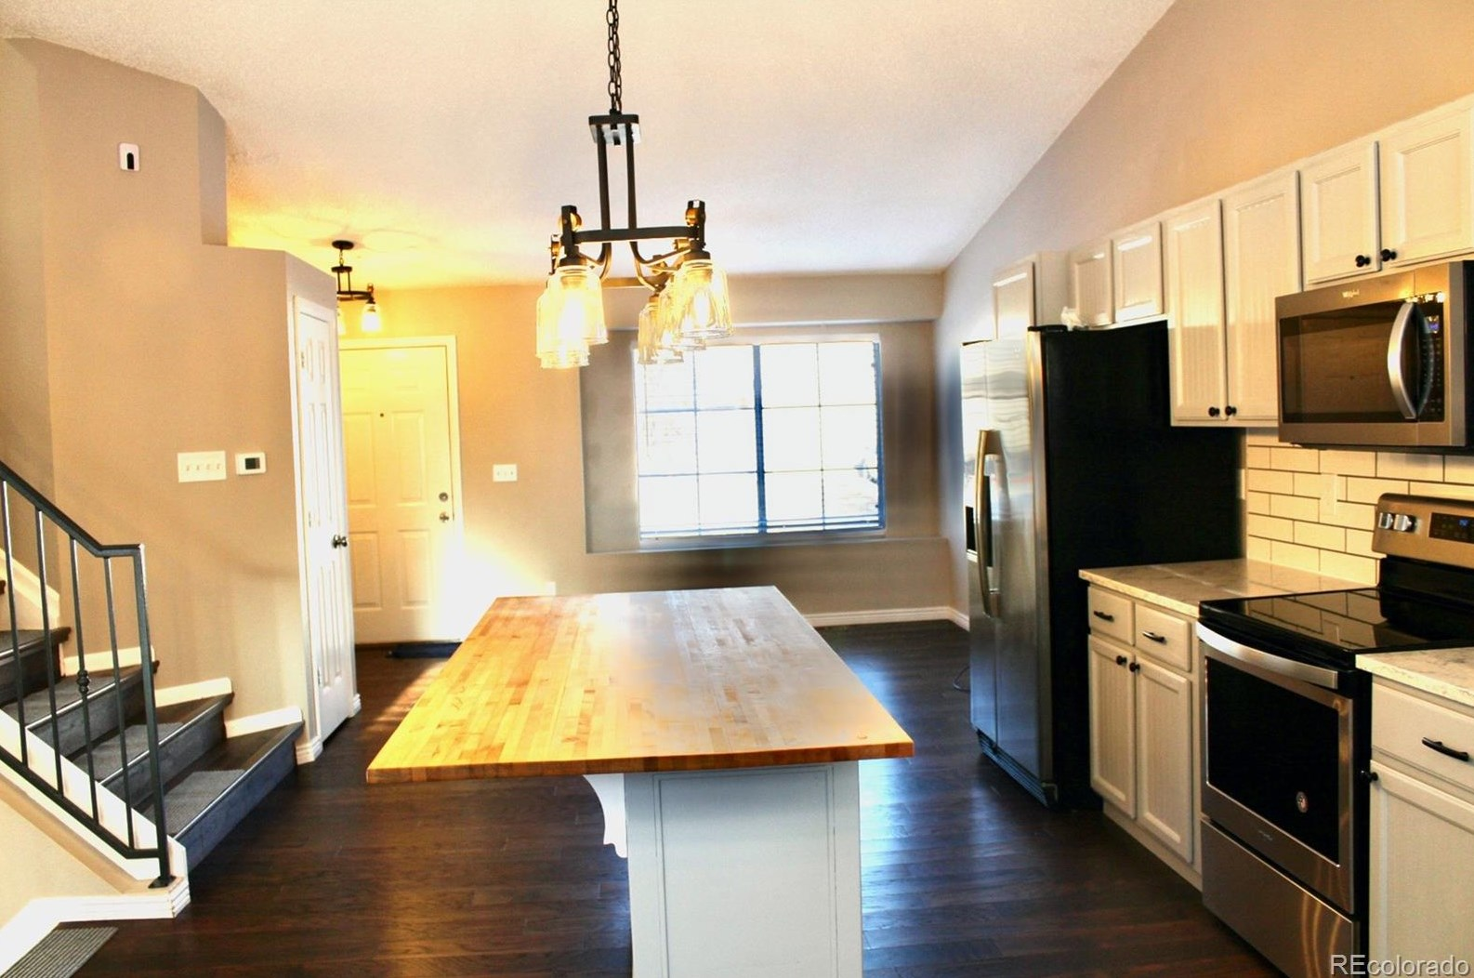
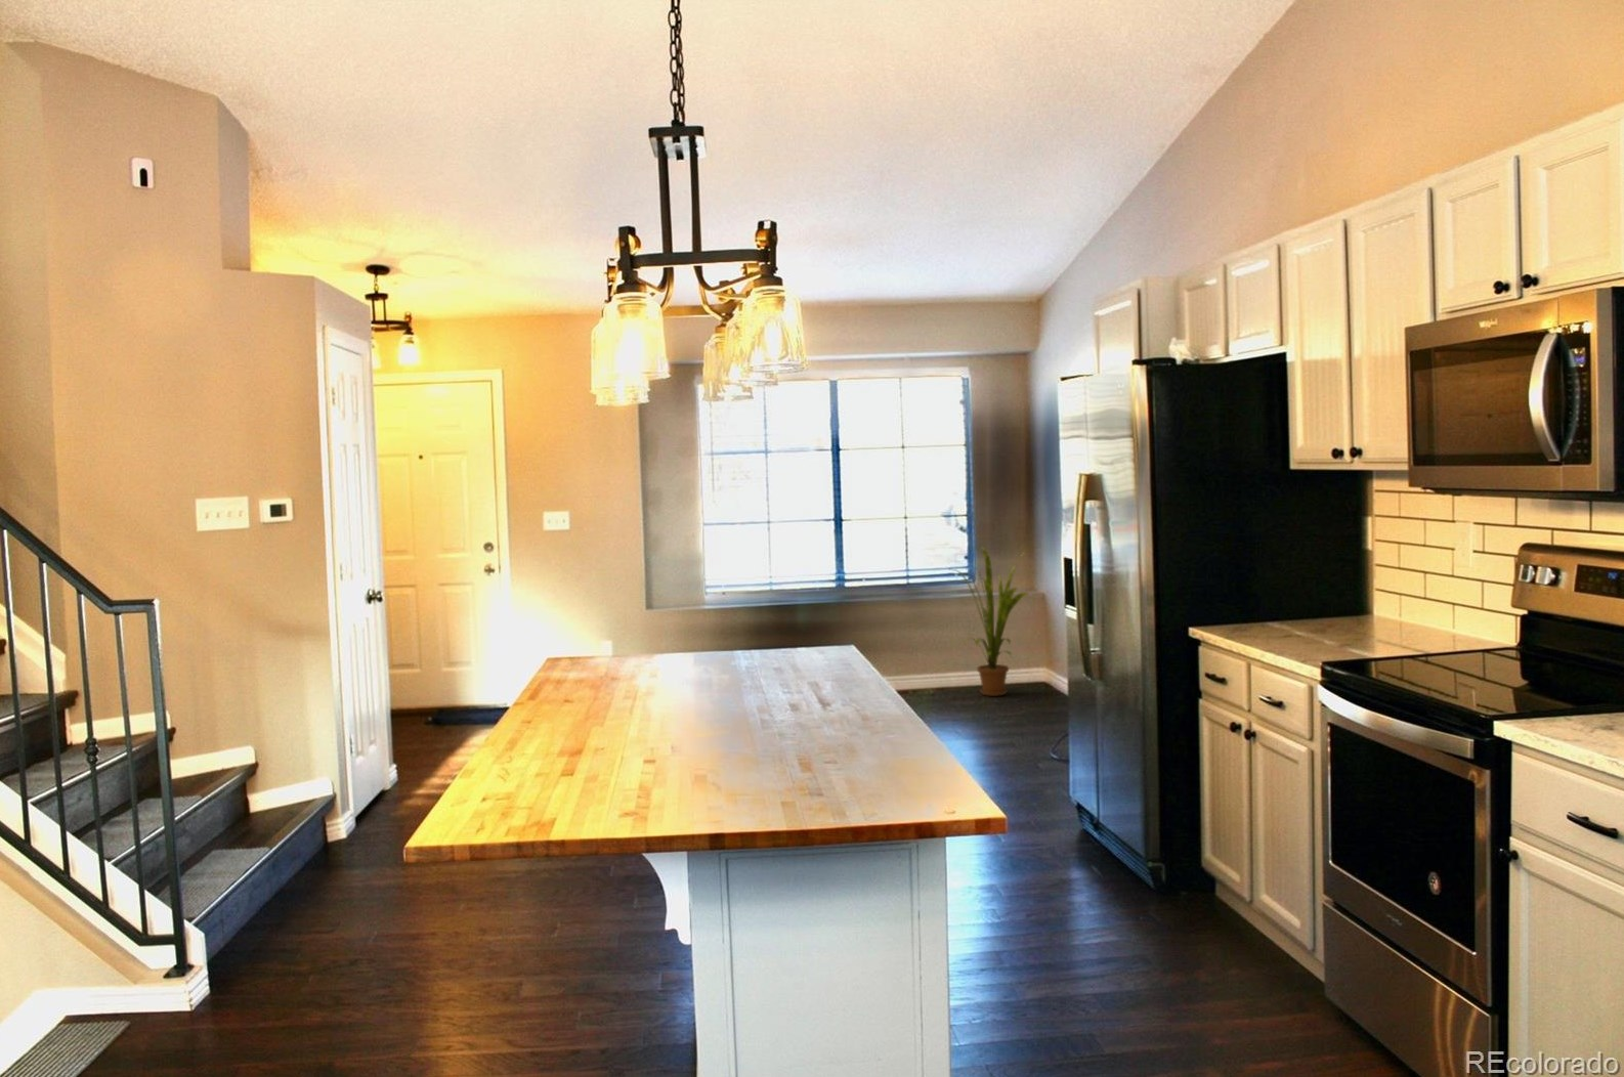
+ house plant (987, 619)
